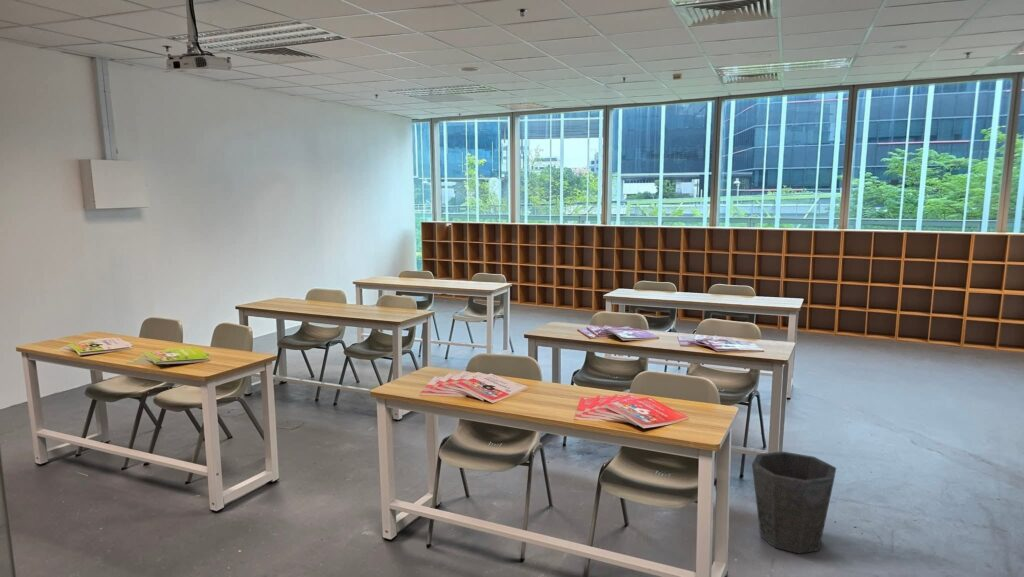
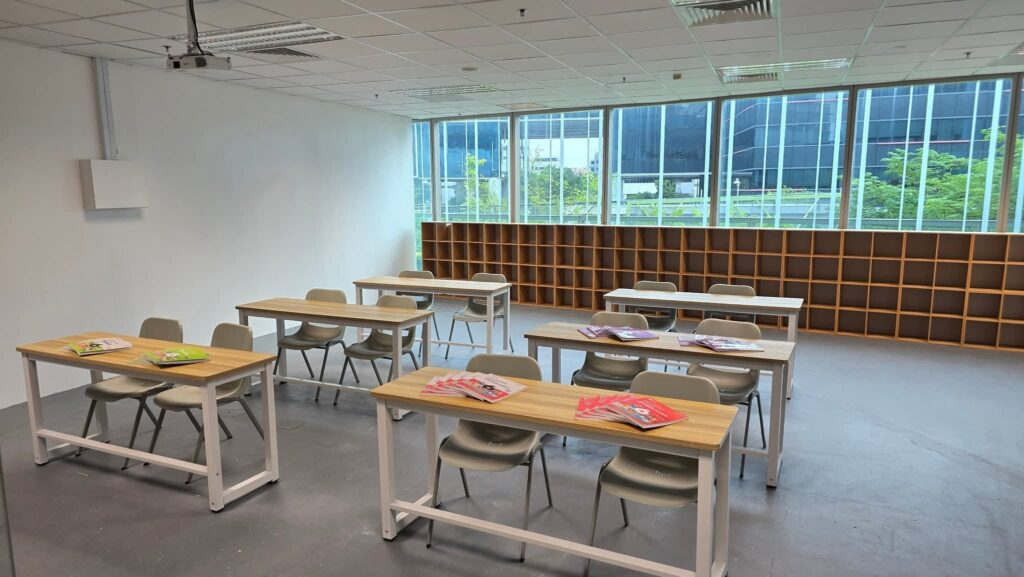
- waste bin (792, 502)
